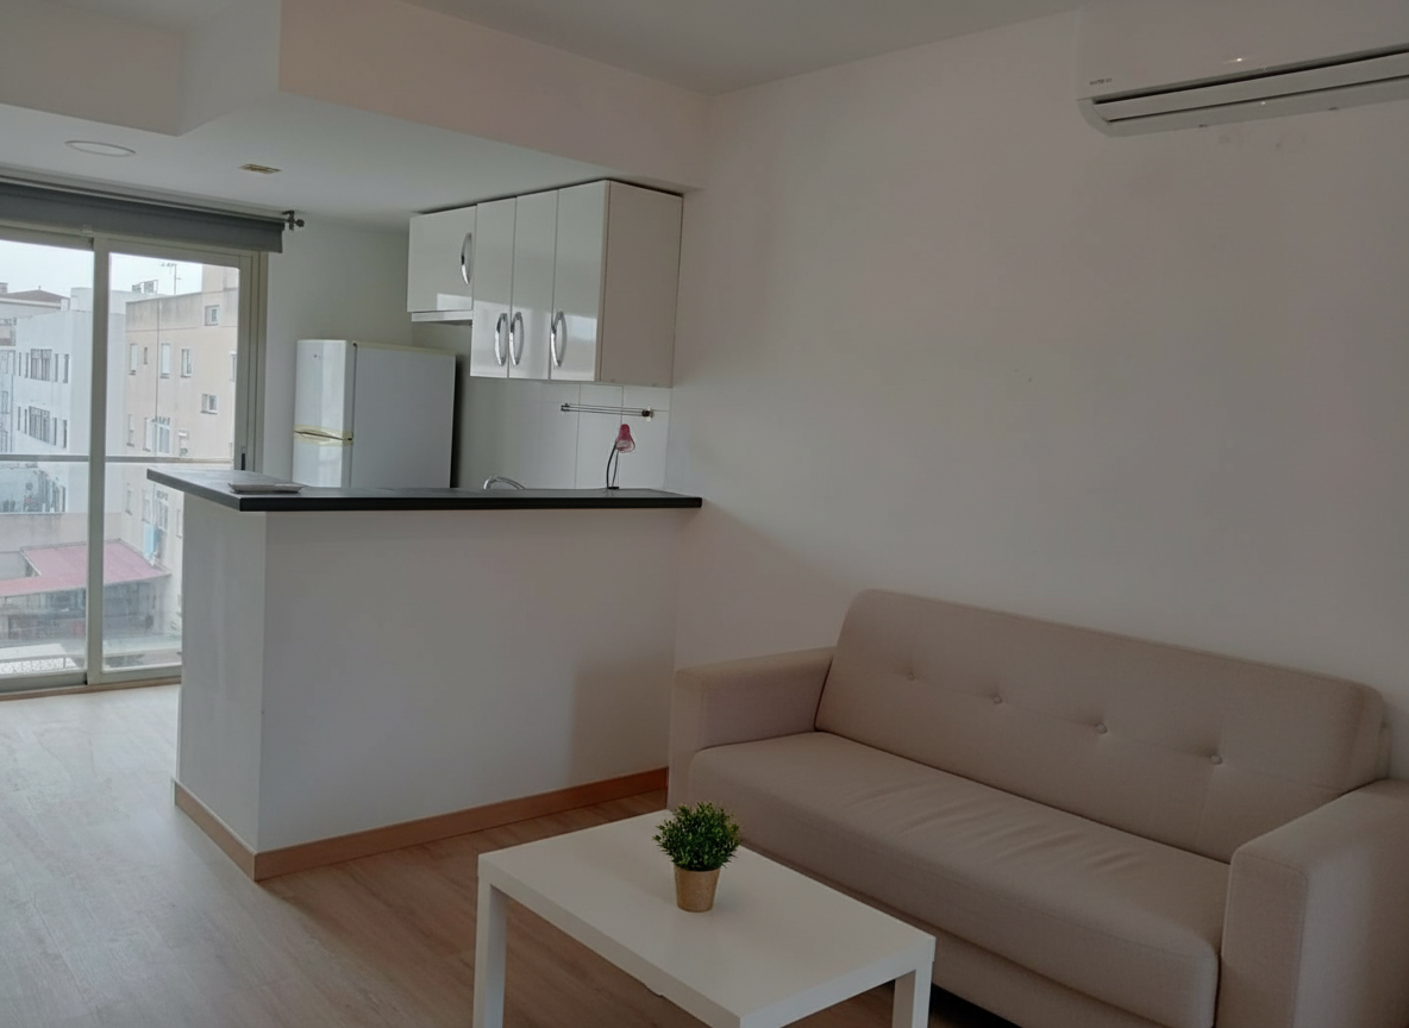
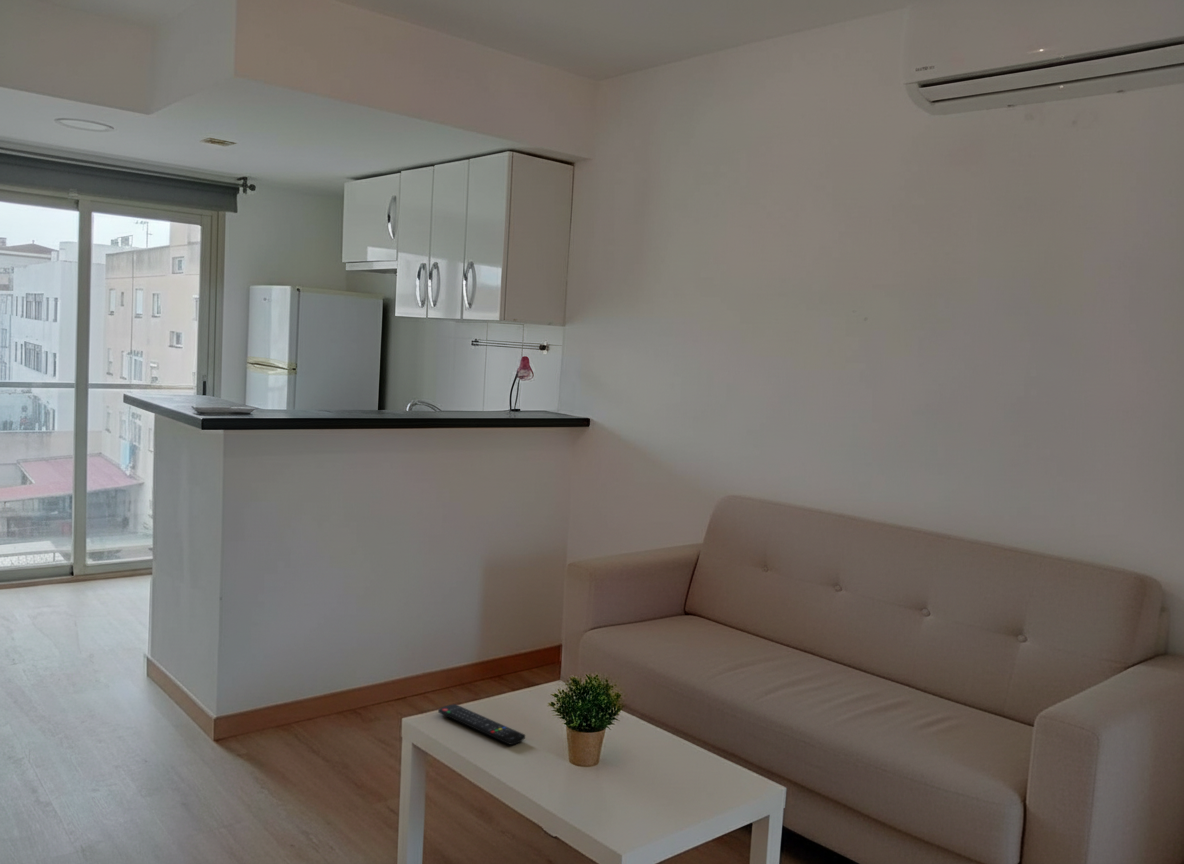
+ remote control (479, 724)
